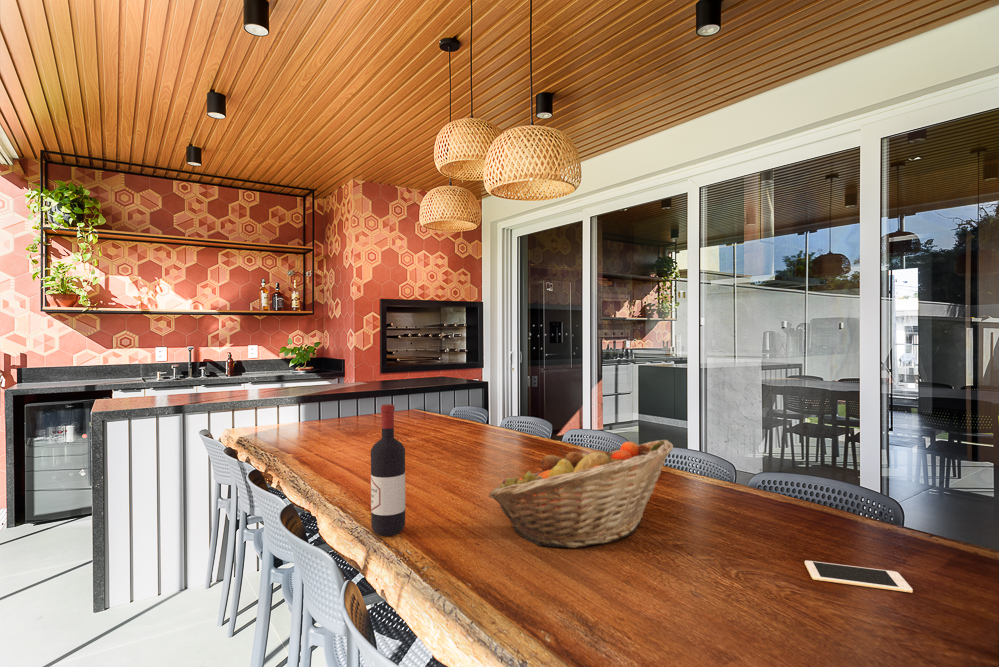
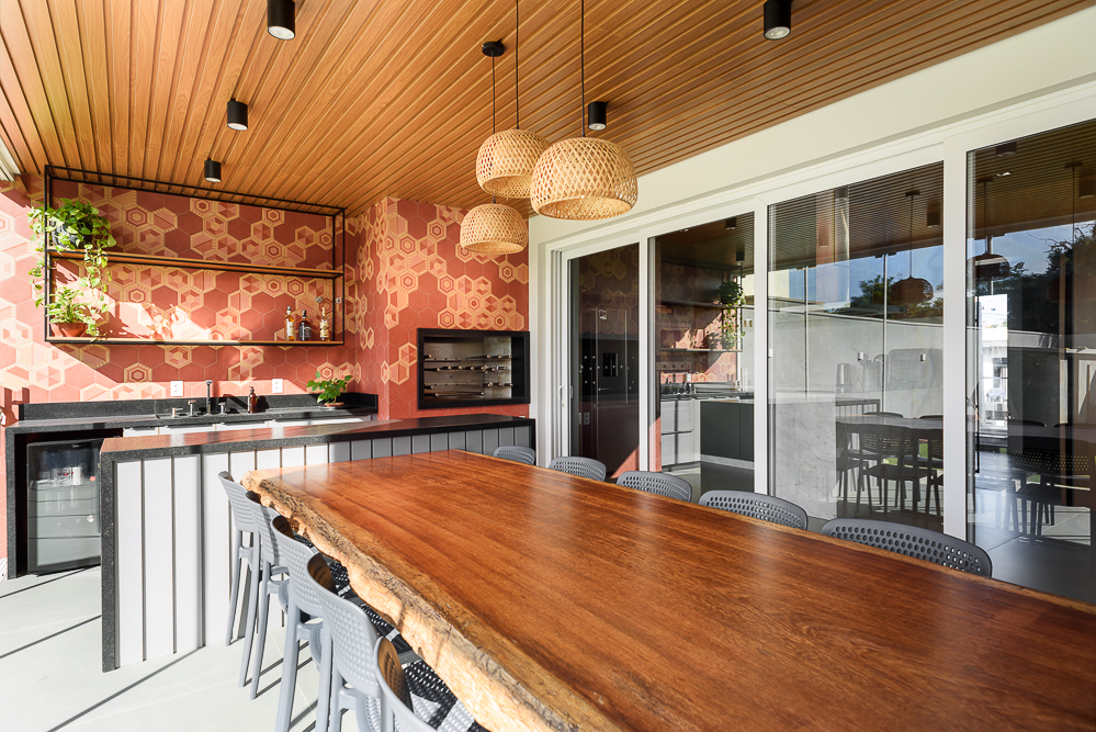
- wine bottle (388, 468)
- cell phone (855, 575)
- fruit basket (584, 482)
